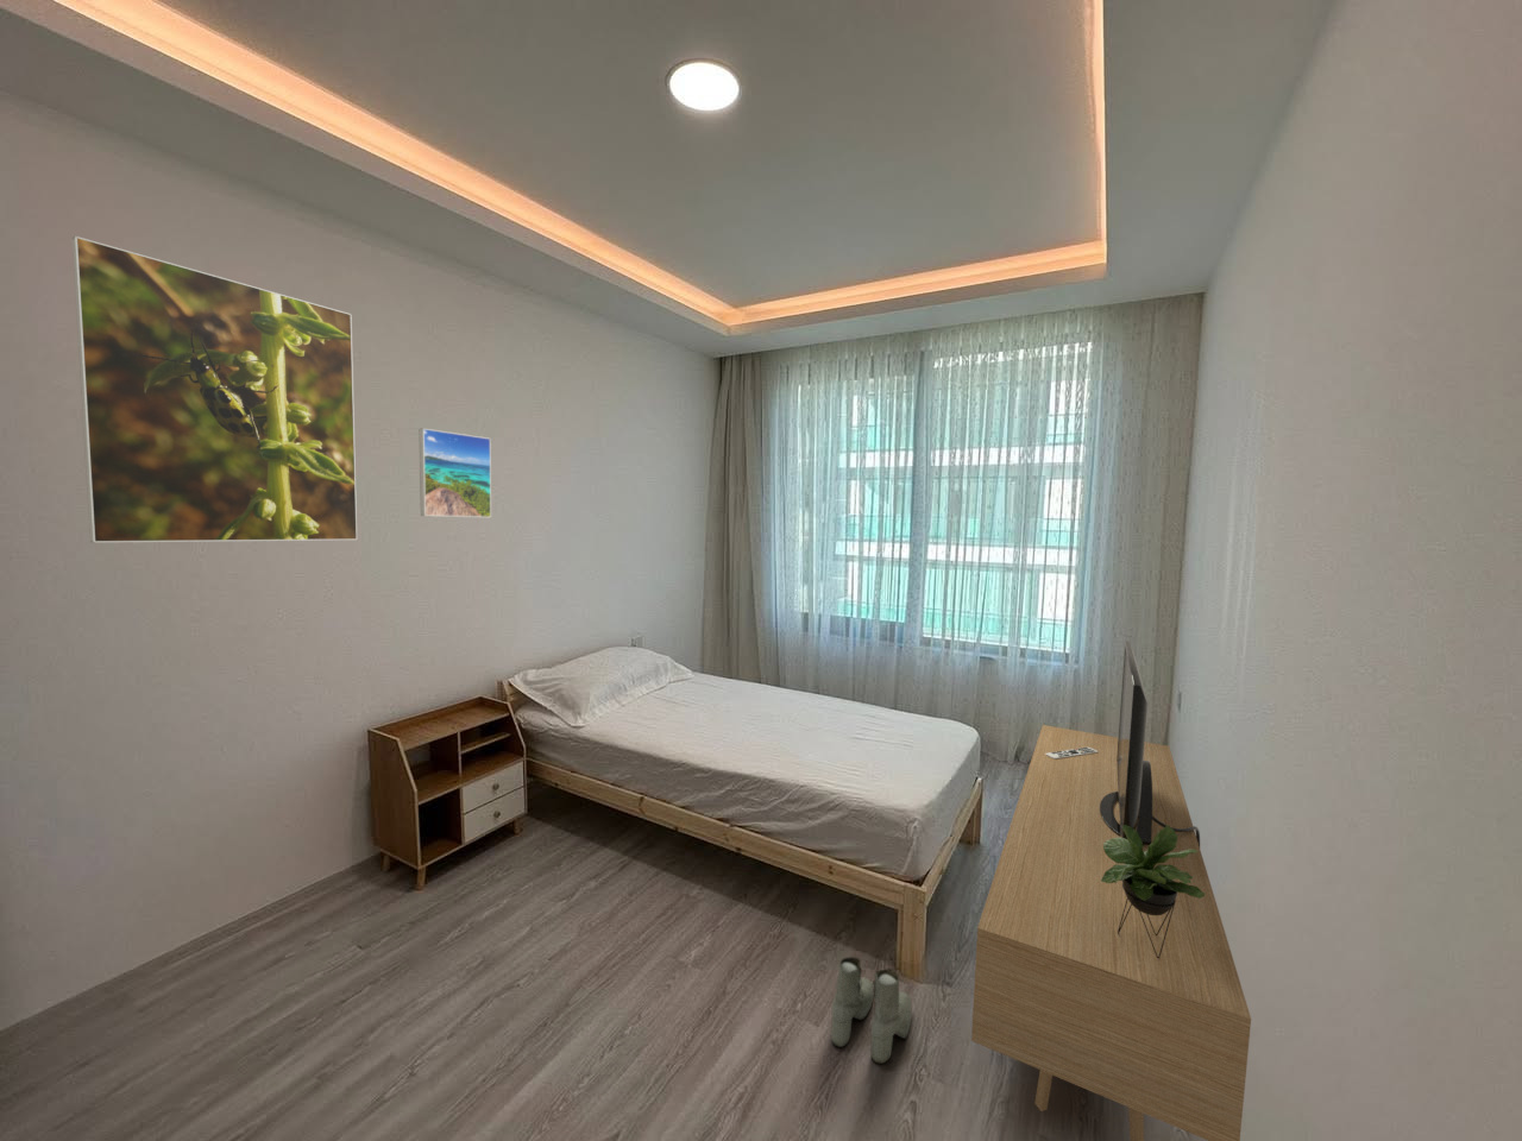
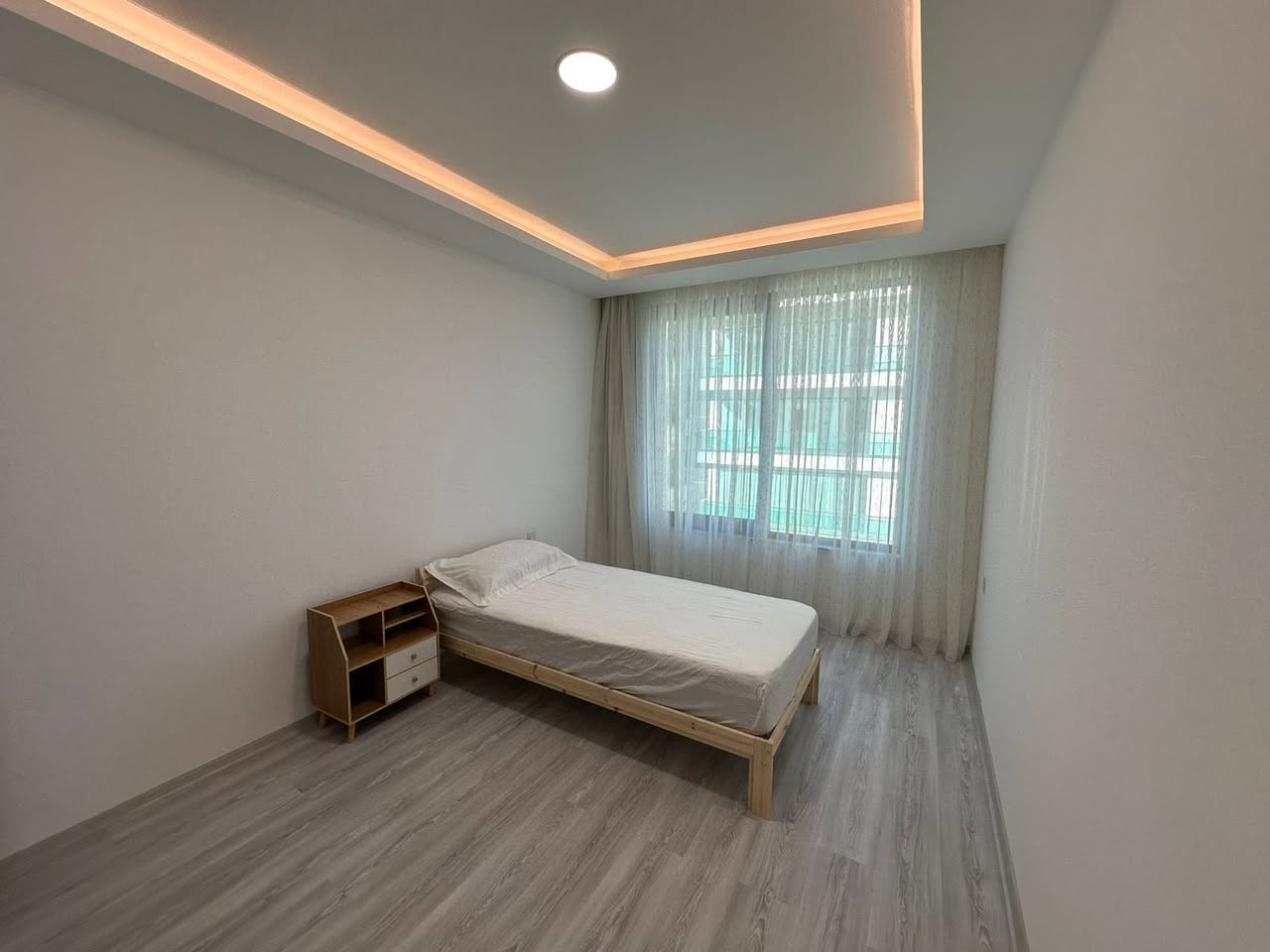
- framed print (236, 412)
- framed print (457, 476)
- boots (871, 992)
- media console (1107, 805)
